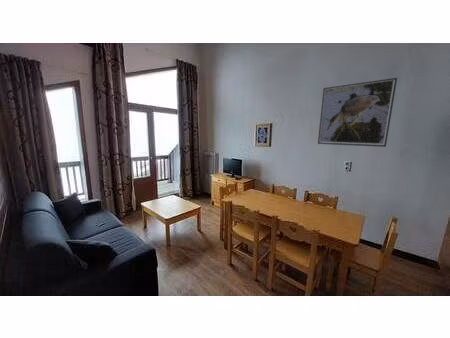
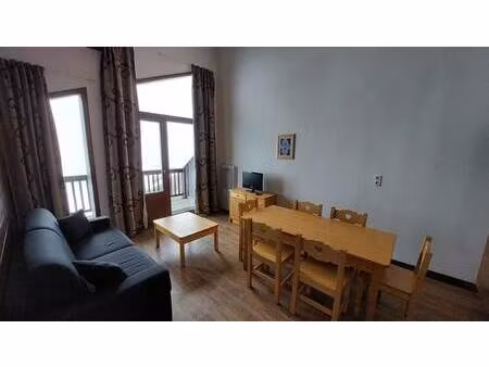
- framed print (352, 115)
